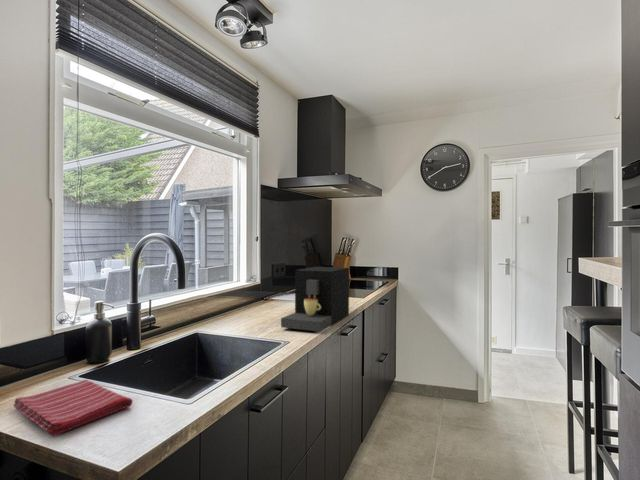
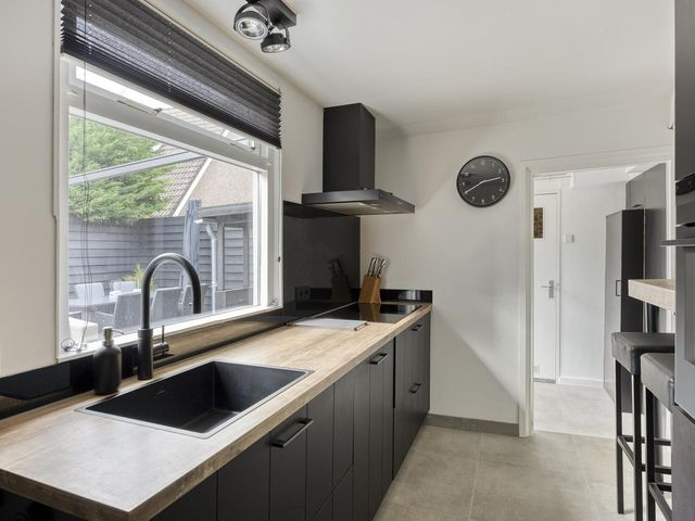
- dish towel (73, 402)
- coffee maker (317, 295)
